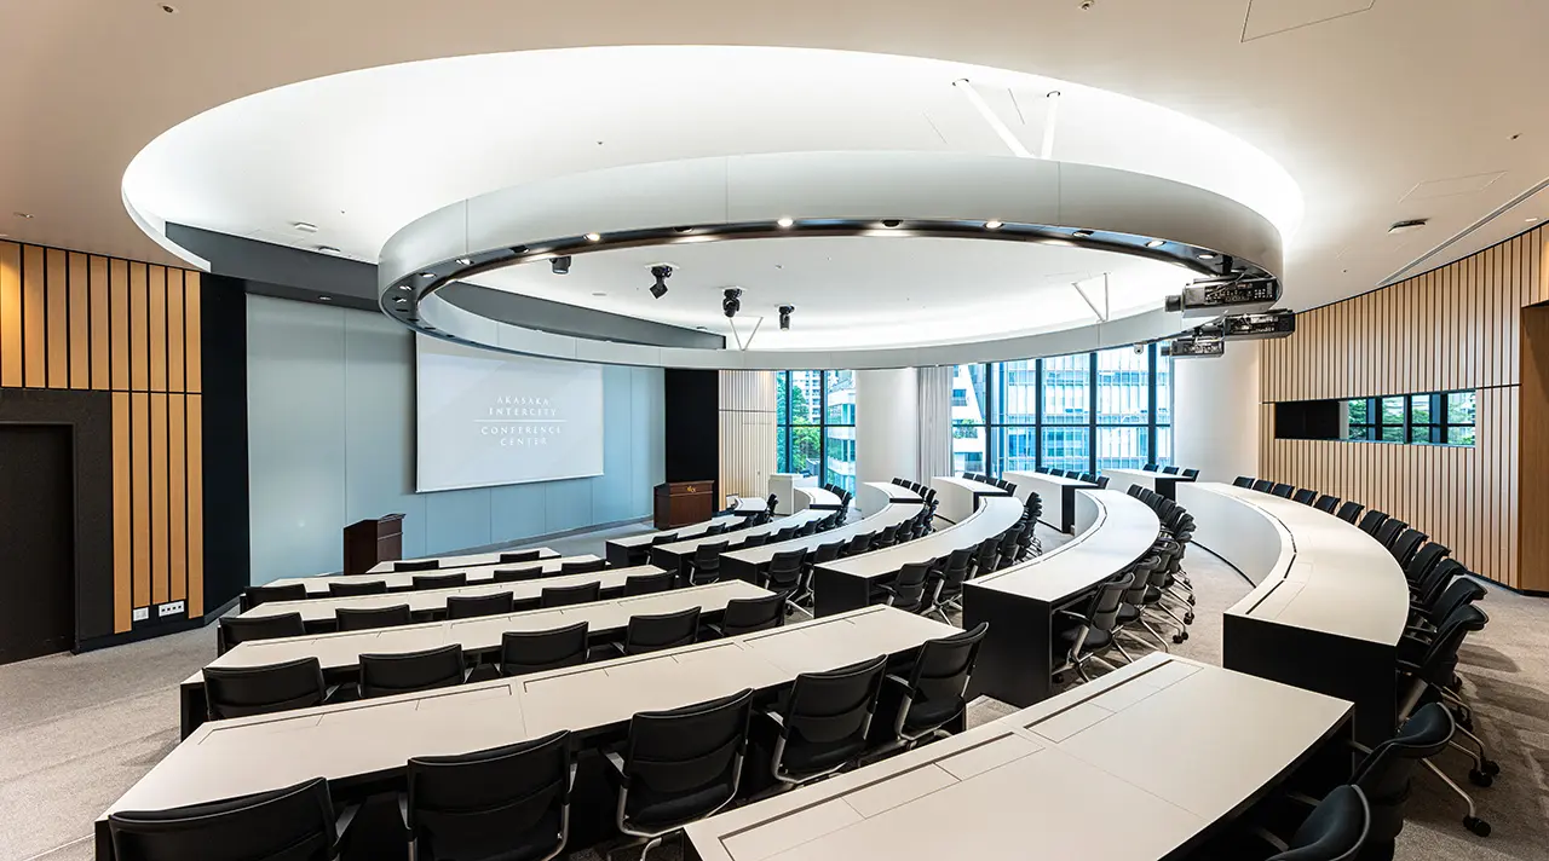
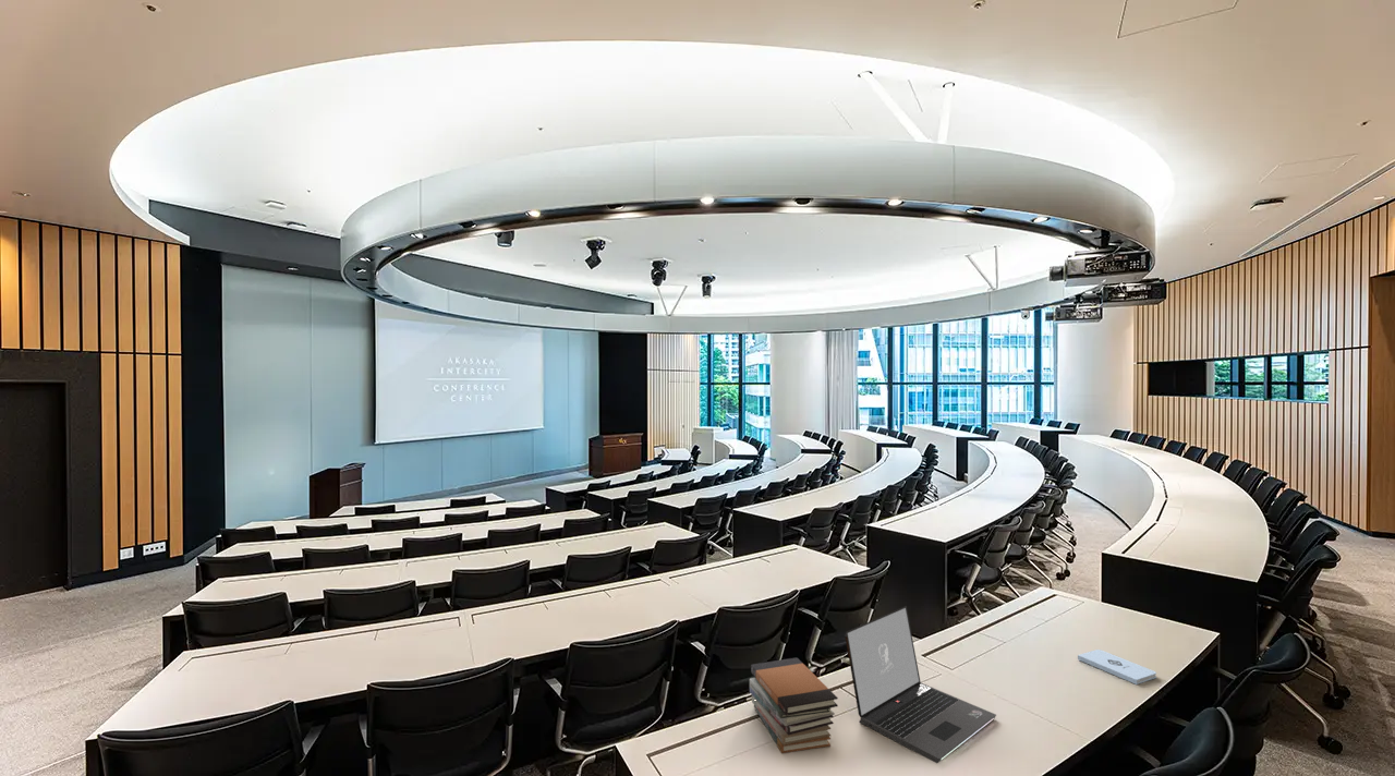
+ book stack (790, 702)
+ laptop (919, 676)
+ notepad (1116, 665)
